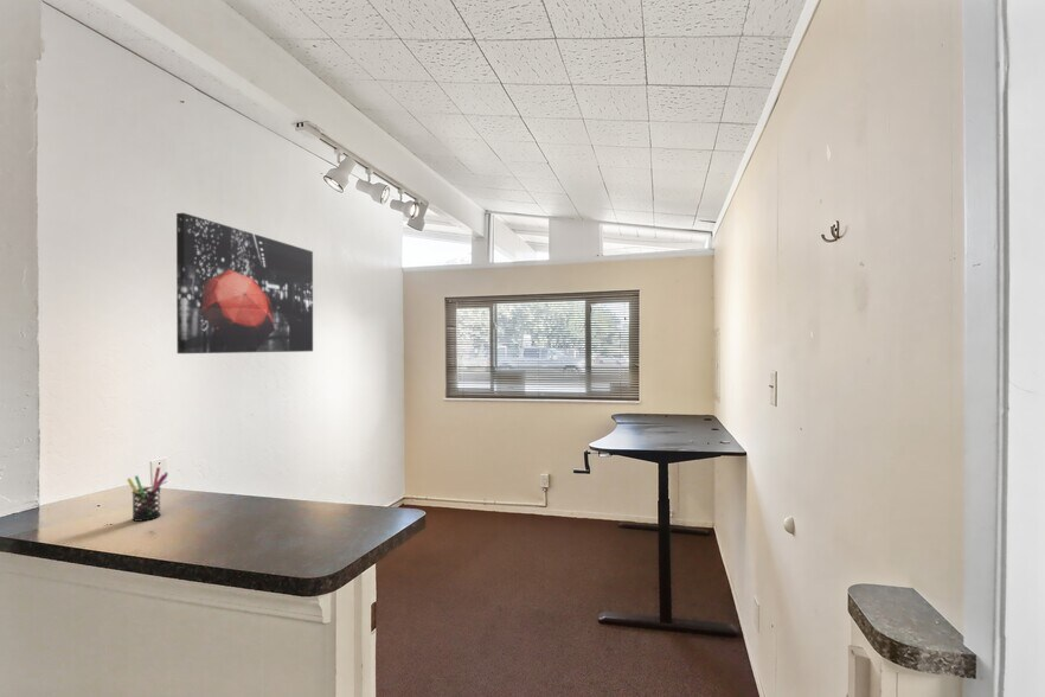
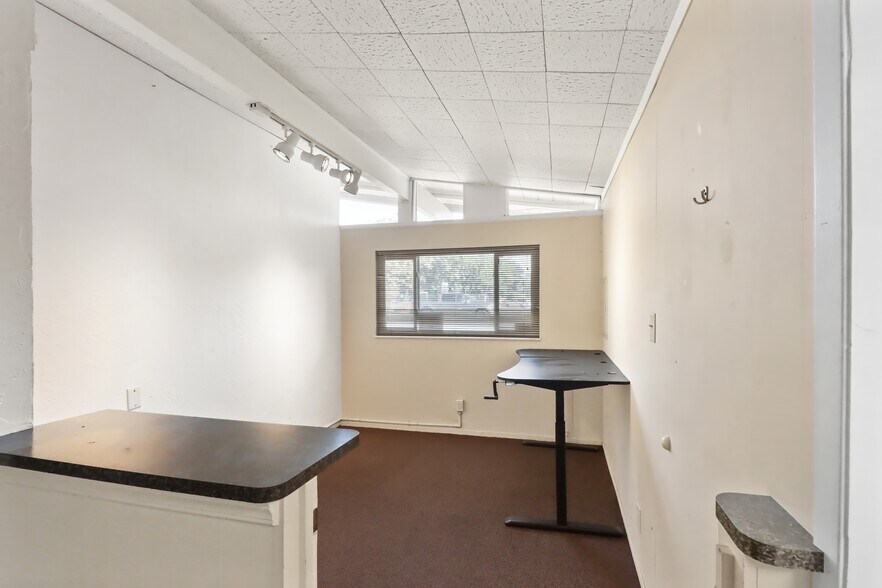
- wall art (256, 293)
- pen holder (146, 493)
